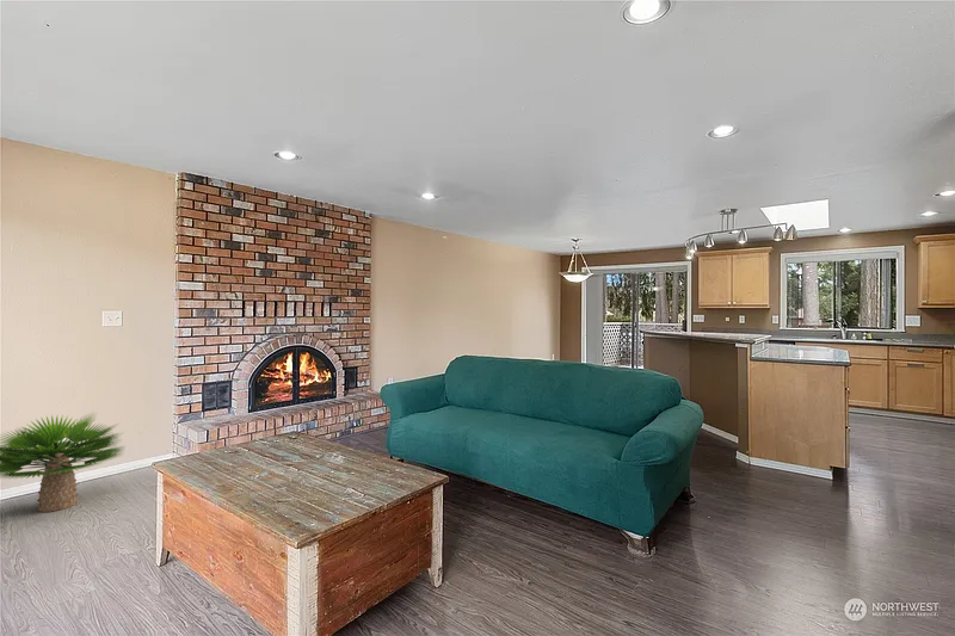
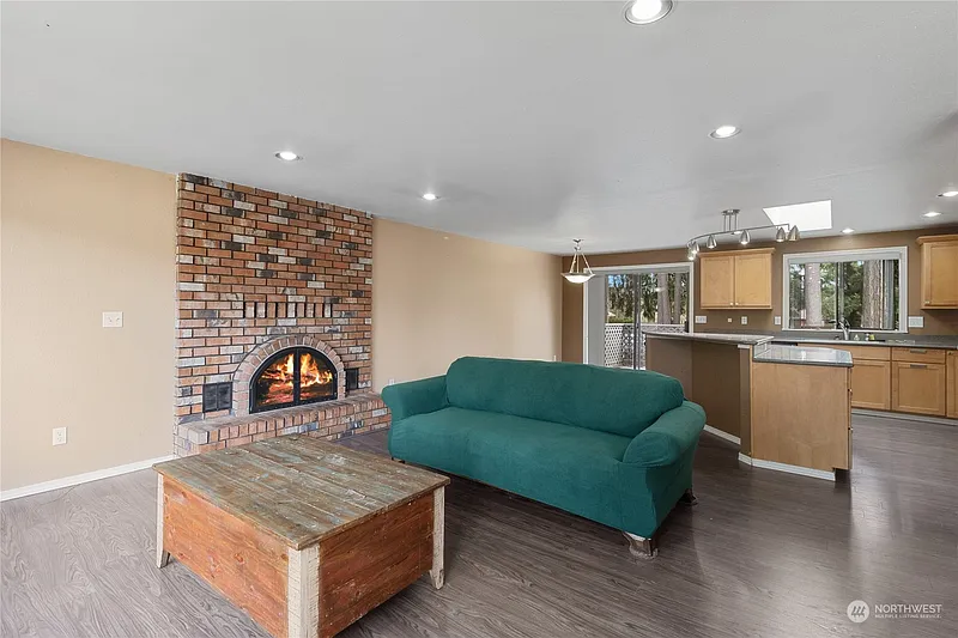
- potted plant (57, 458)
